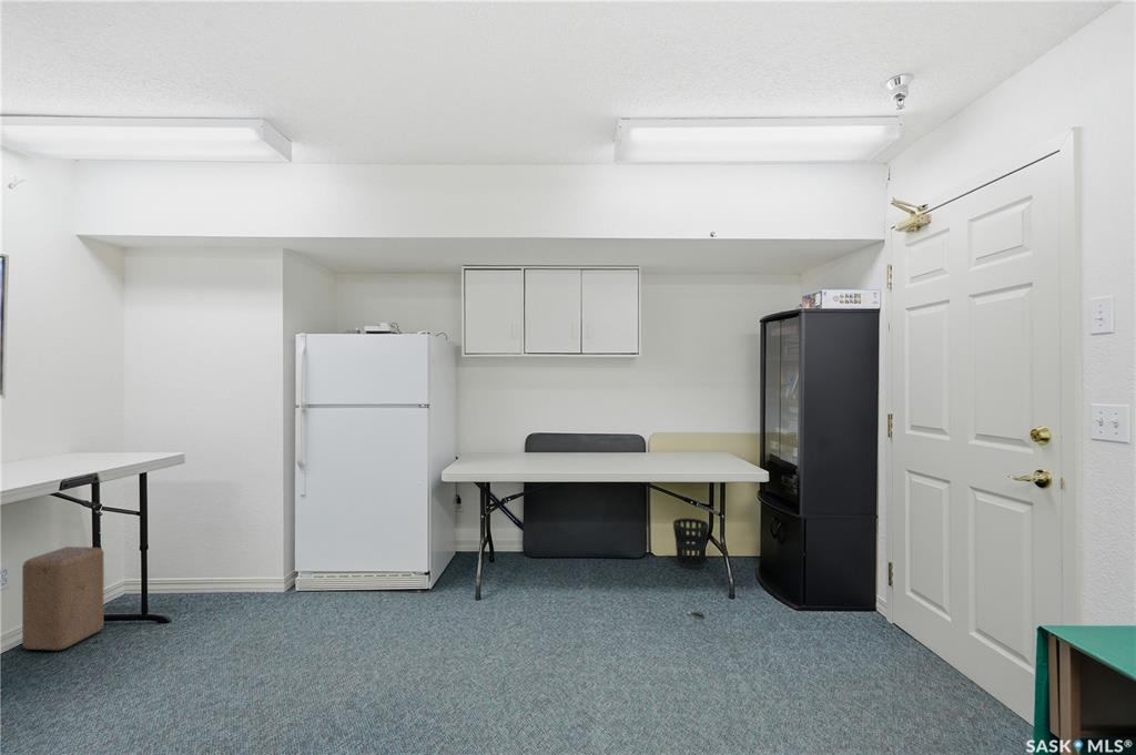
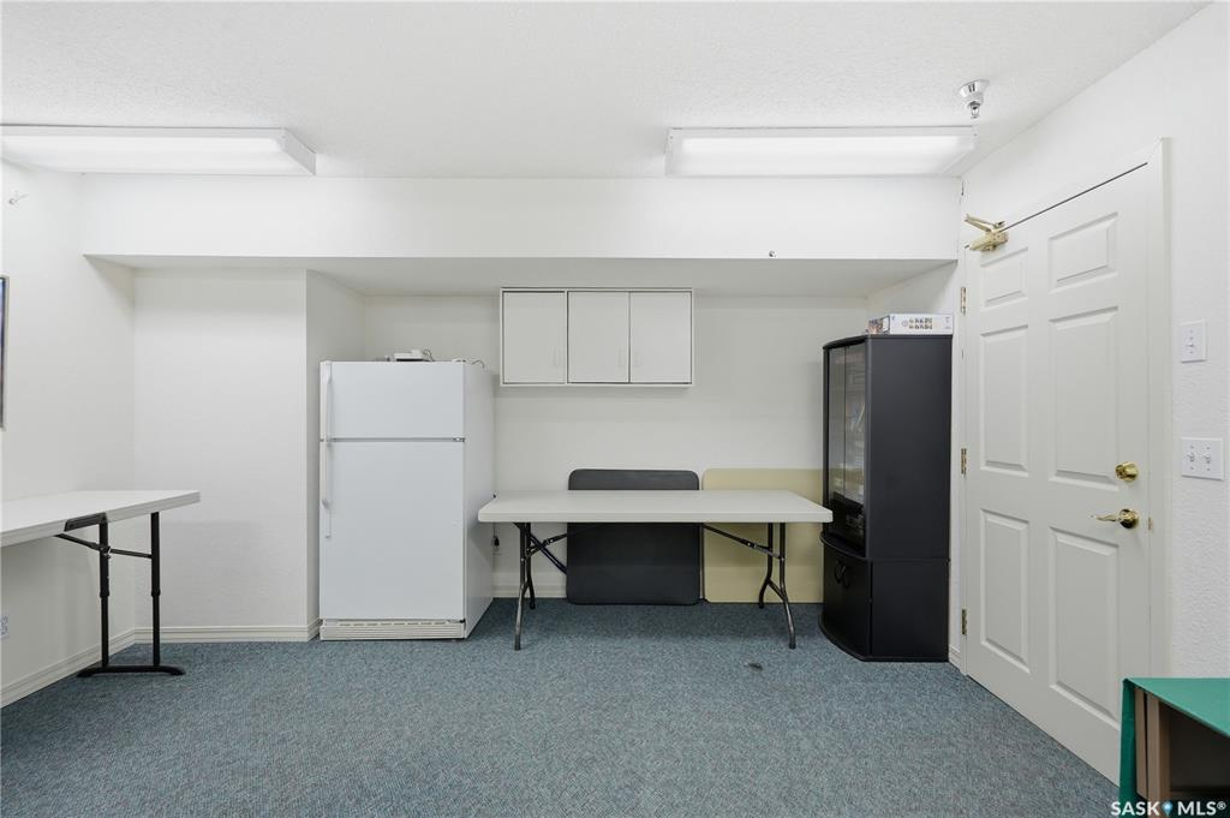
- wastebasket (690, 543)
- stool (64, 596)
